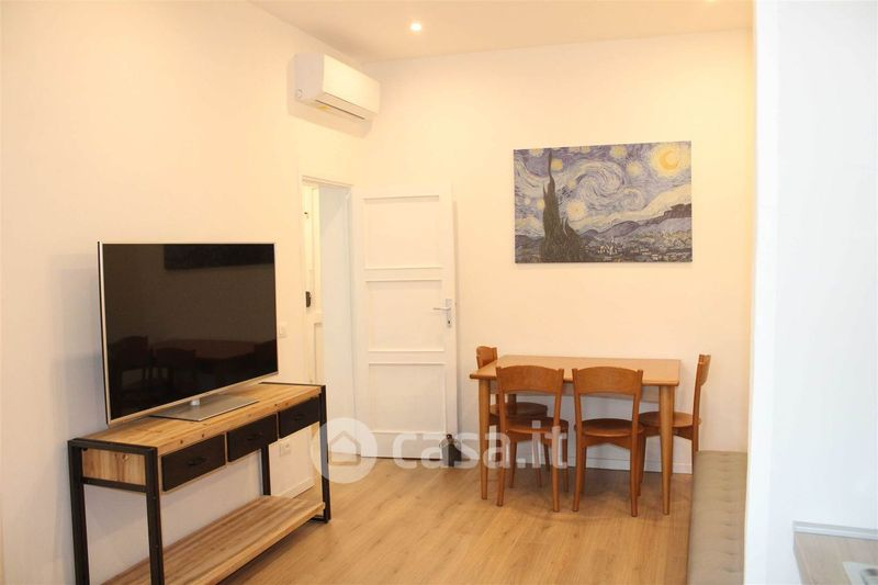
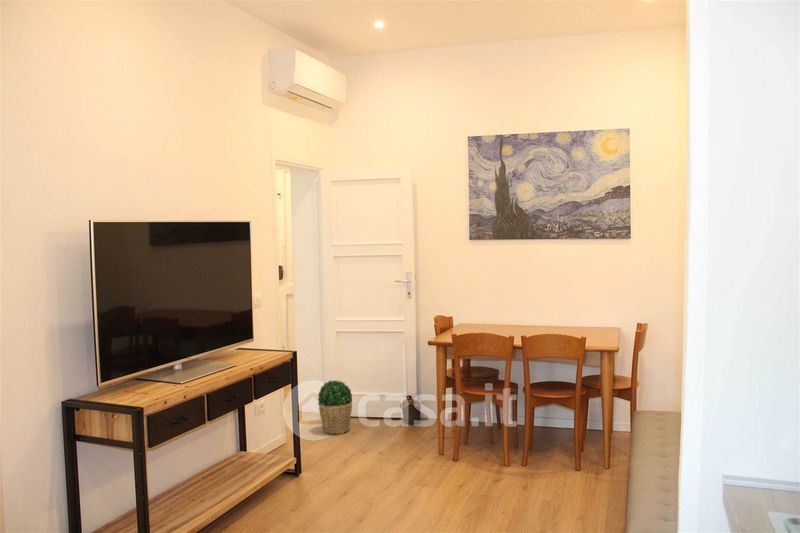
+ potted plant (335, 405)
